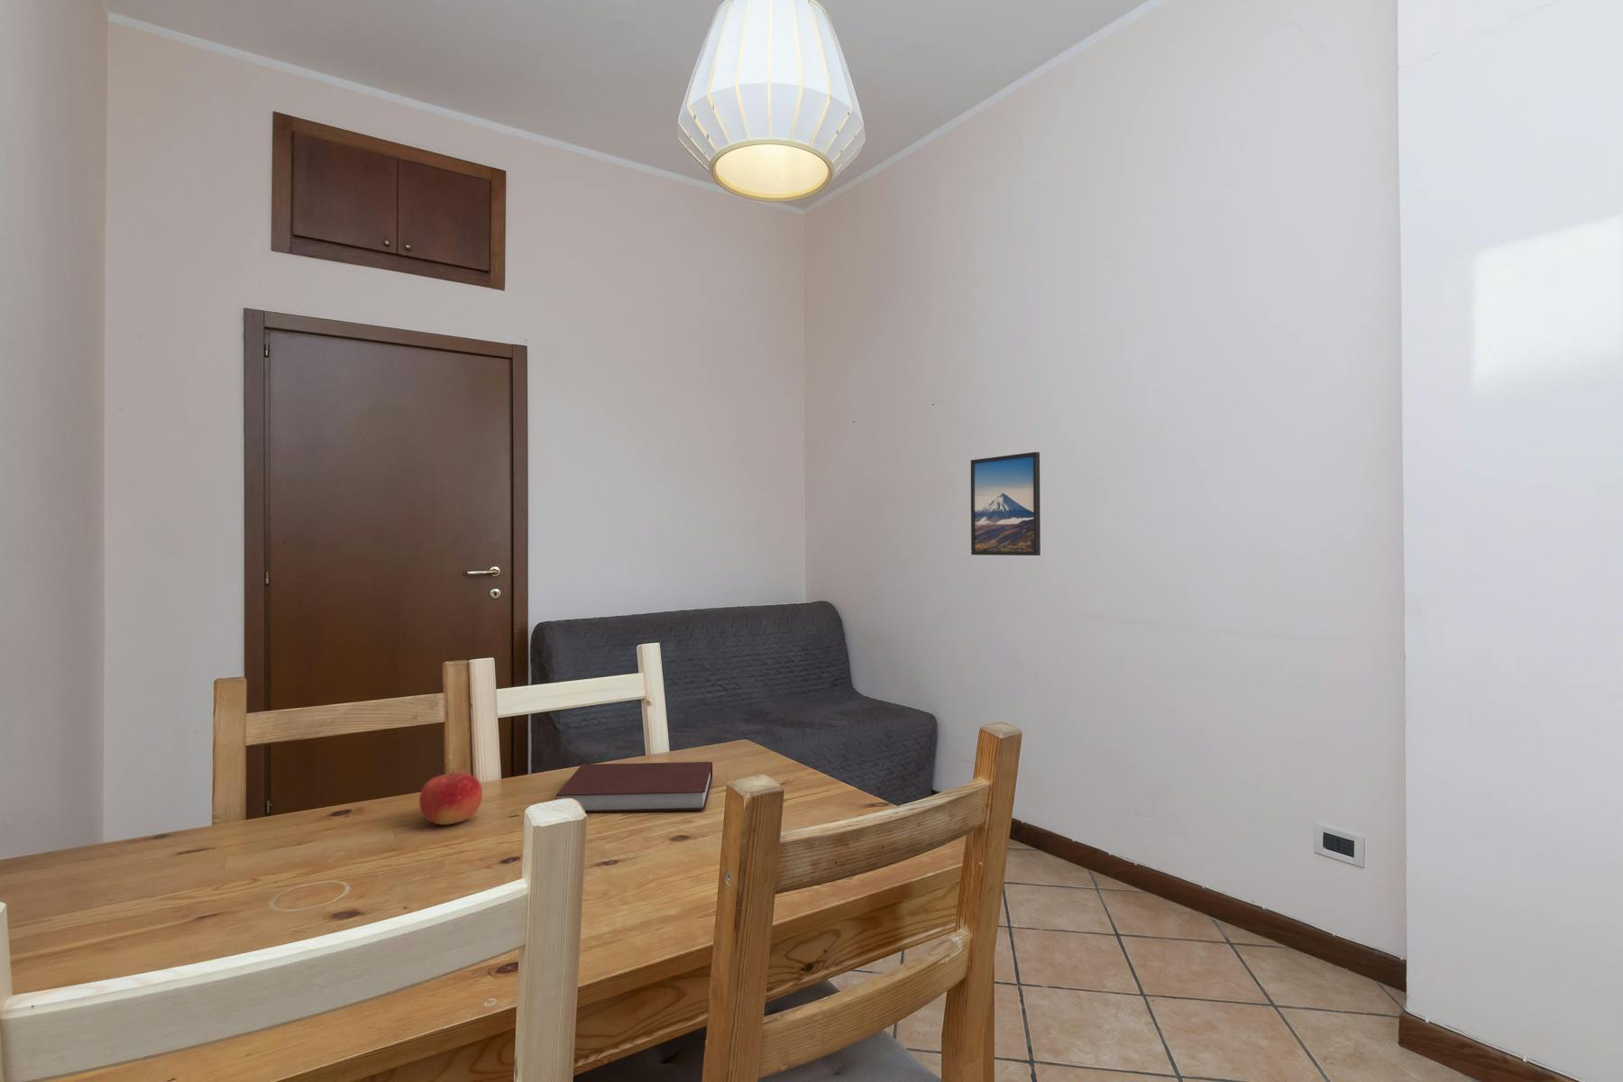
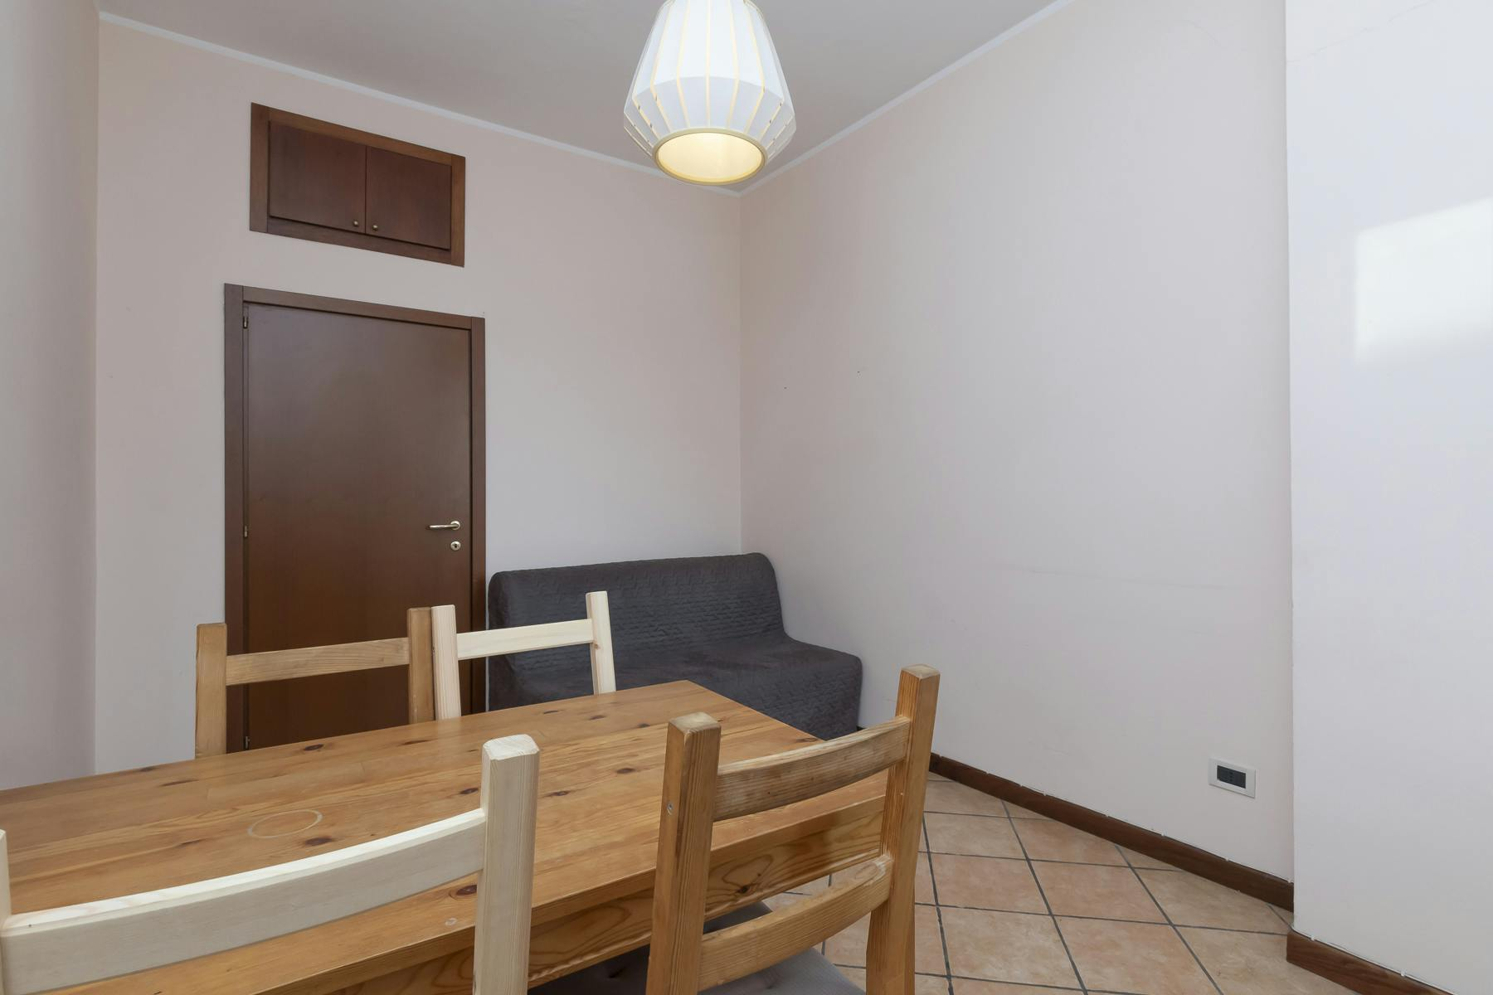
- notebook (639, 785)
- fruit (450, 796)
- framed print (1004, 505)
